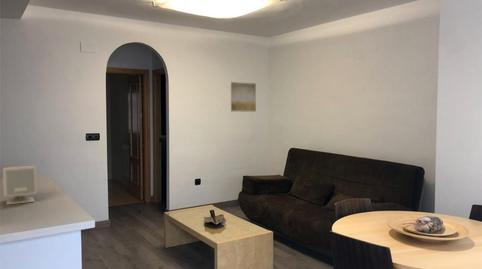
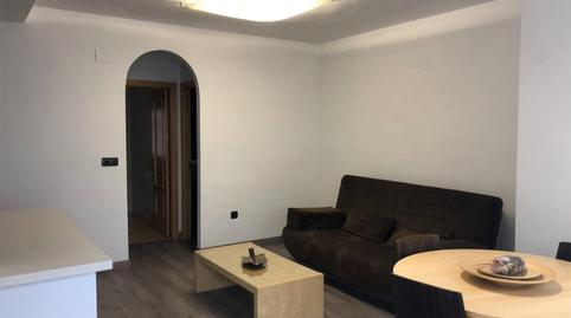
- speaker (19, 183)
- wall art (243, 97)
